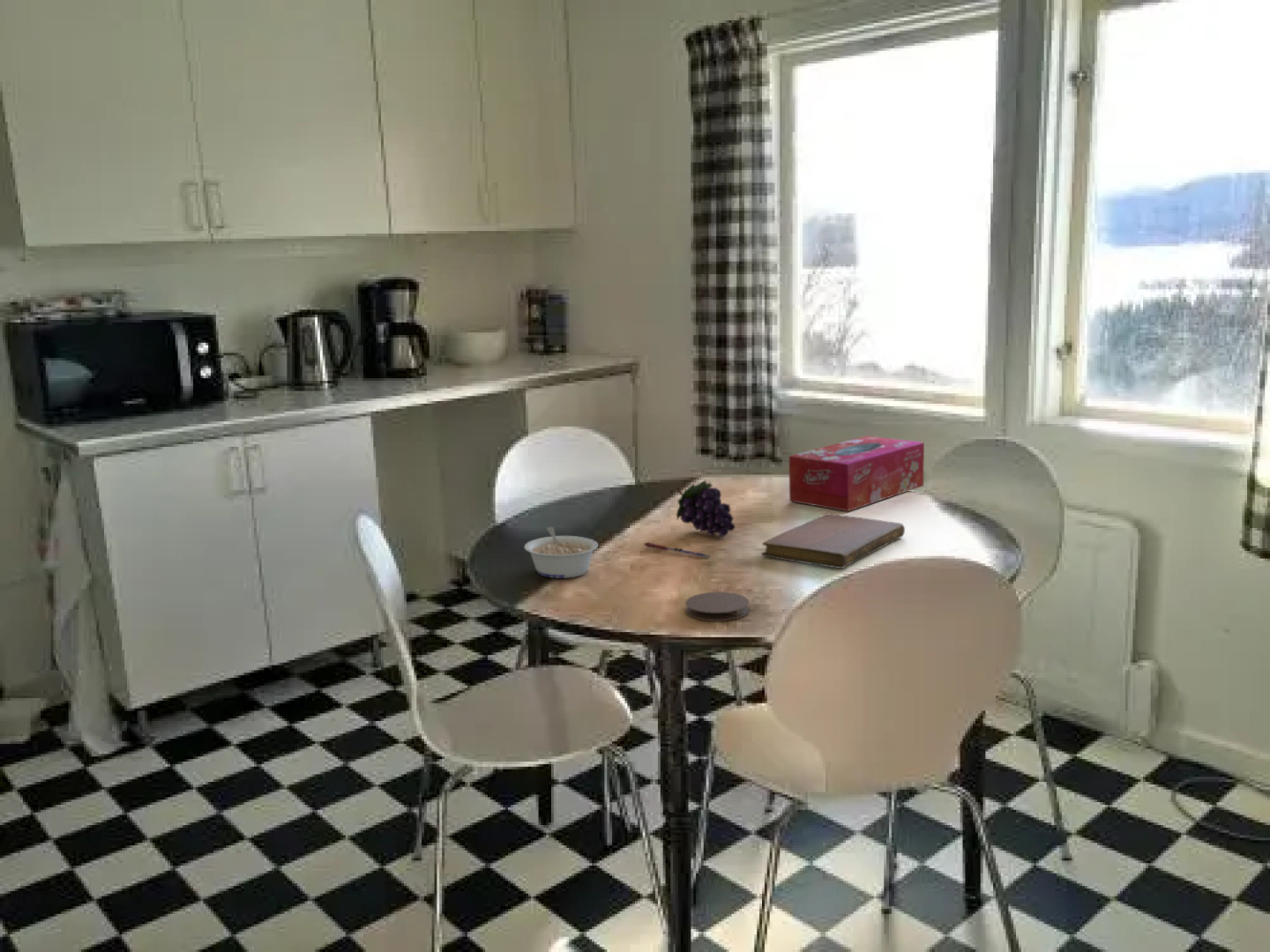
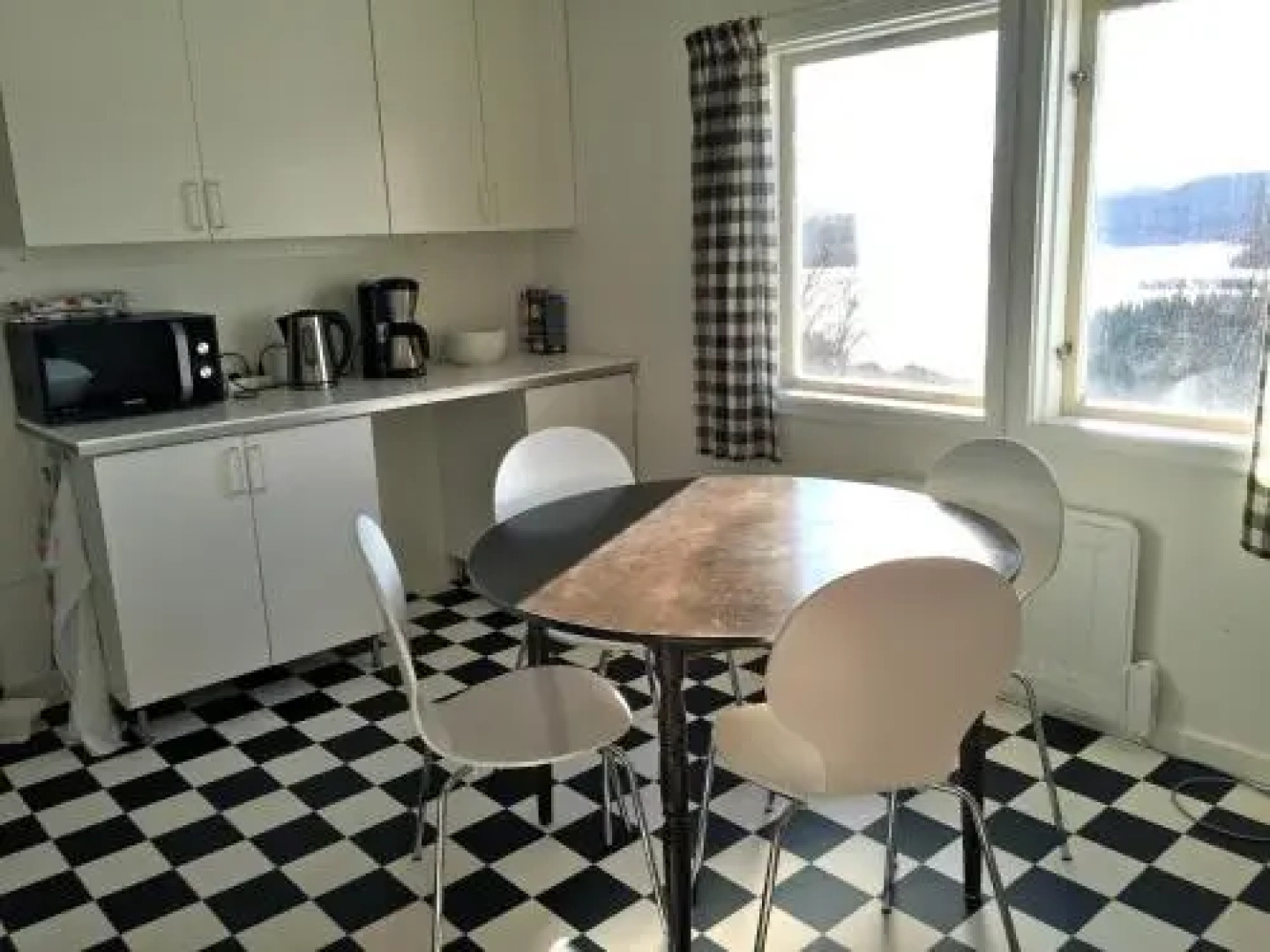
- fruit (705, 504)
- legume (559, 554)
- coaster (717, 606)
- tissue box (857, 471)
- notebook (834, 539)
- pen (676, 549)
